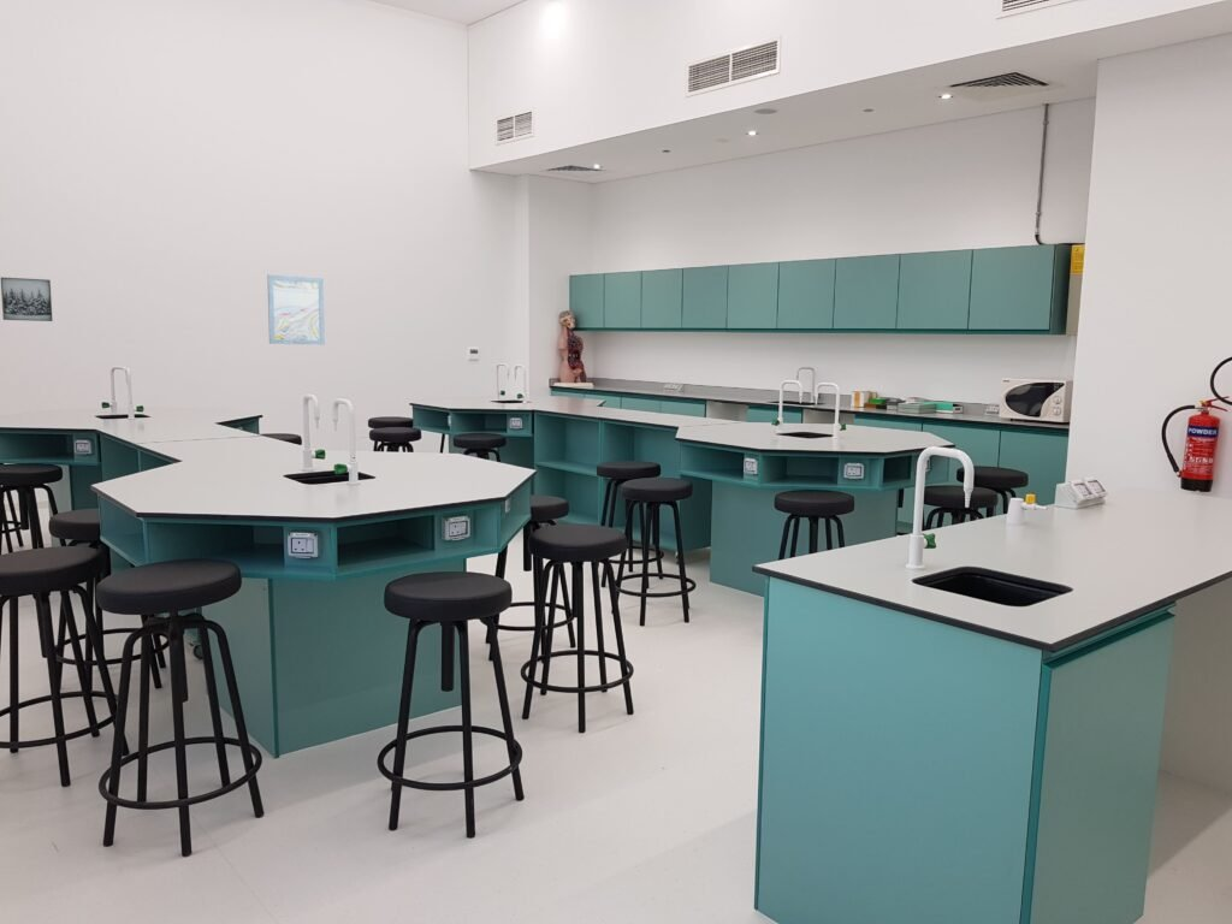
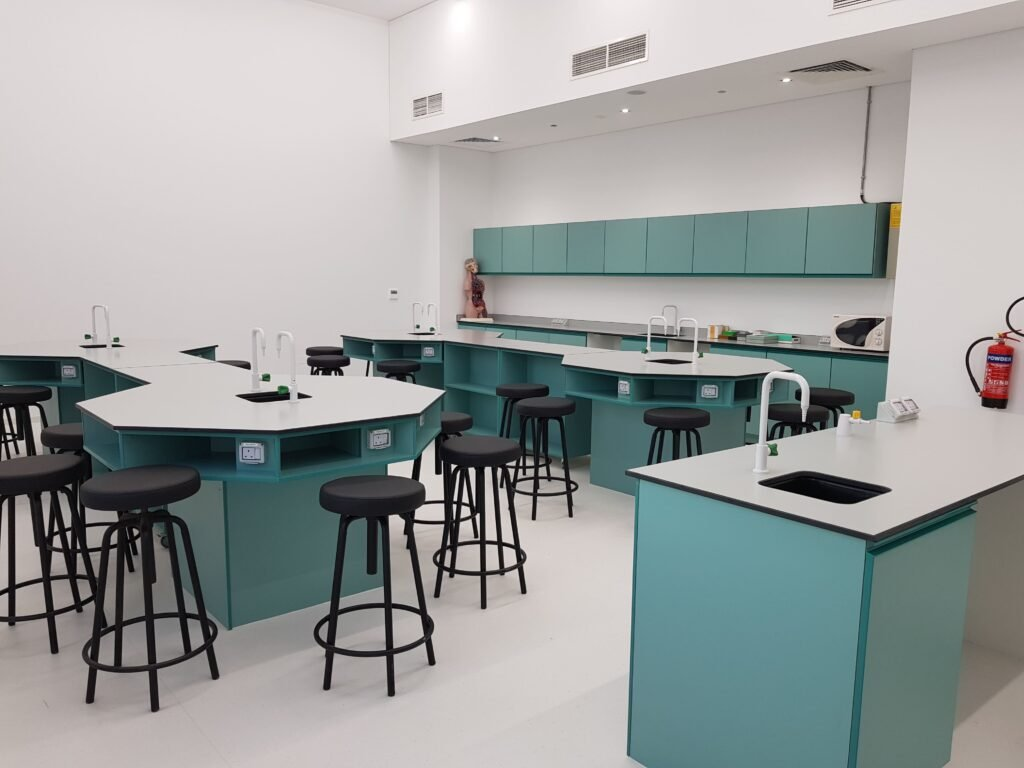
- wall art (296, 310)
- wall art (26, 300)
